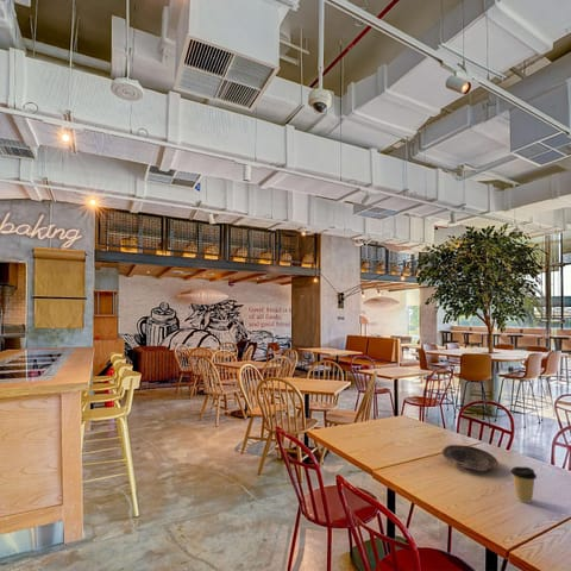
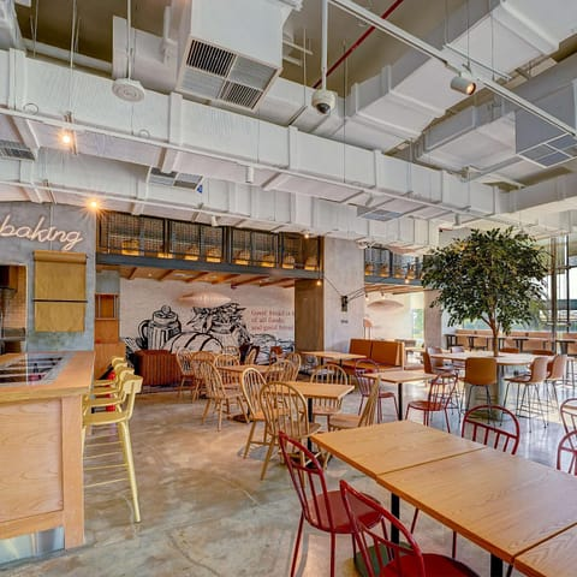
- coffee cup (523, 484)
- bowl (469, 458)
